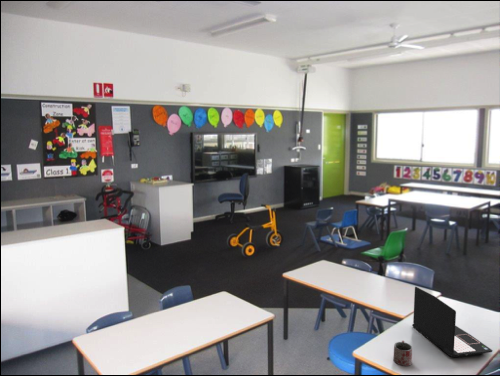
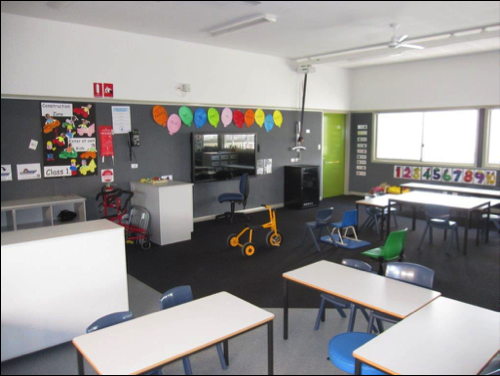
- mug (403, 352)
- laptop (451, 317)
